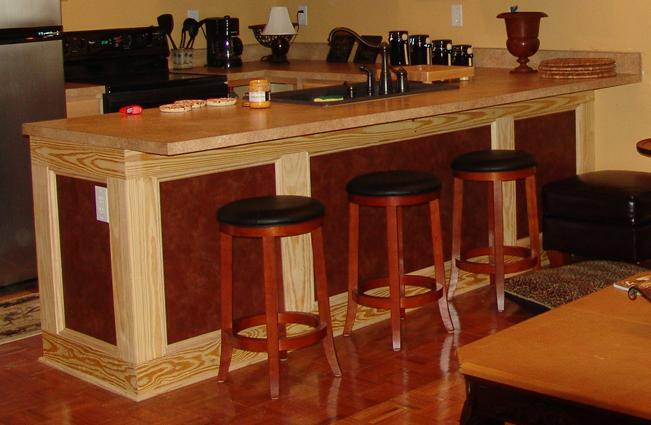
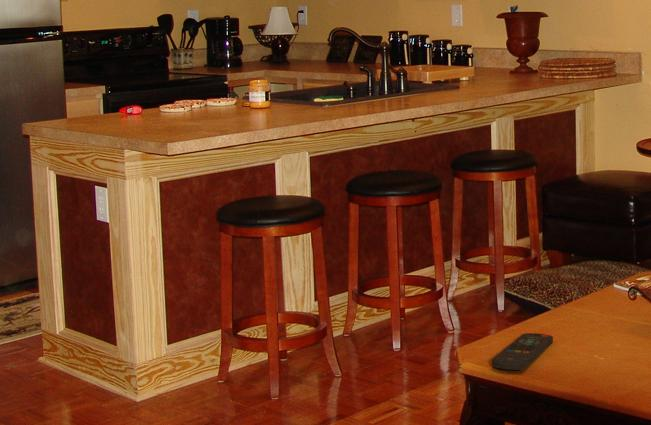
+ remote control (523, 350)
